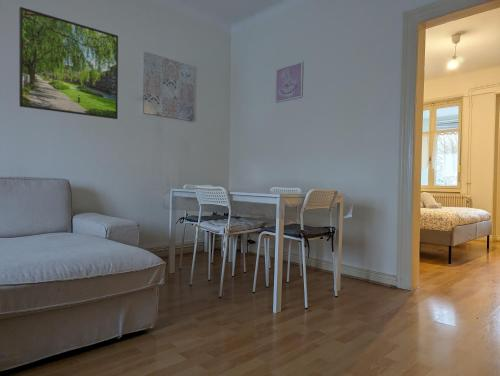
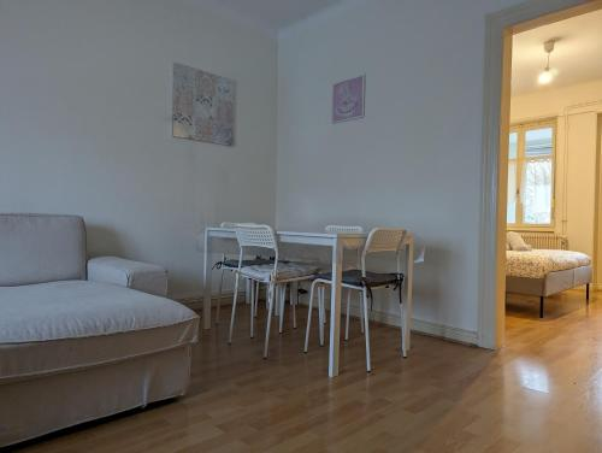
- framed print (72, 68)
